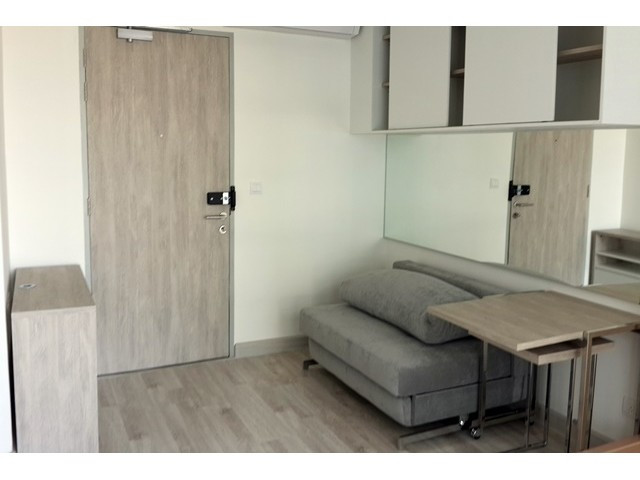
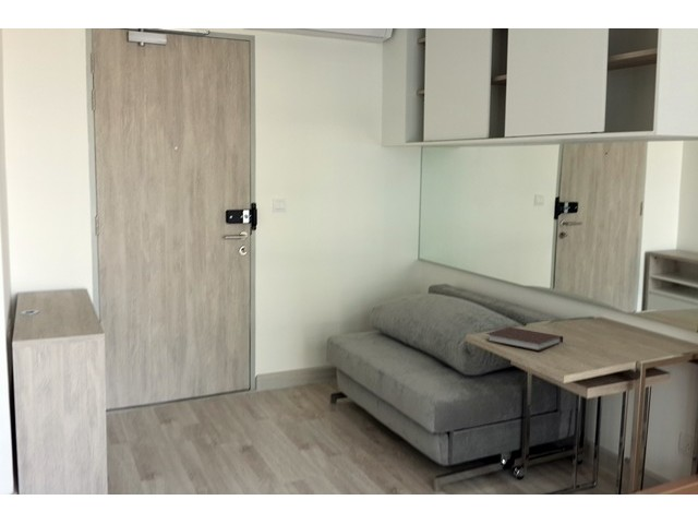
+ notebook (524, 337)
